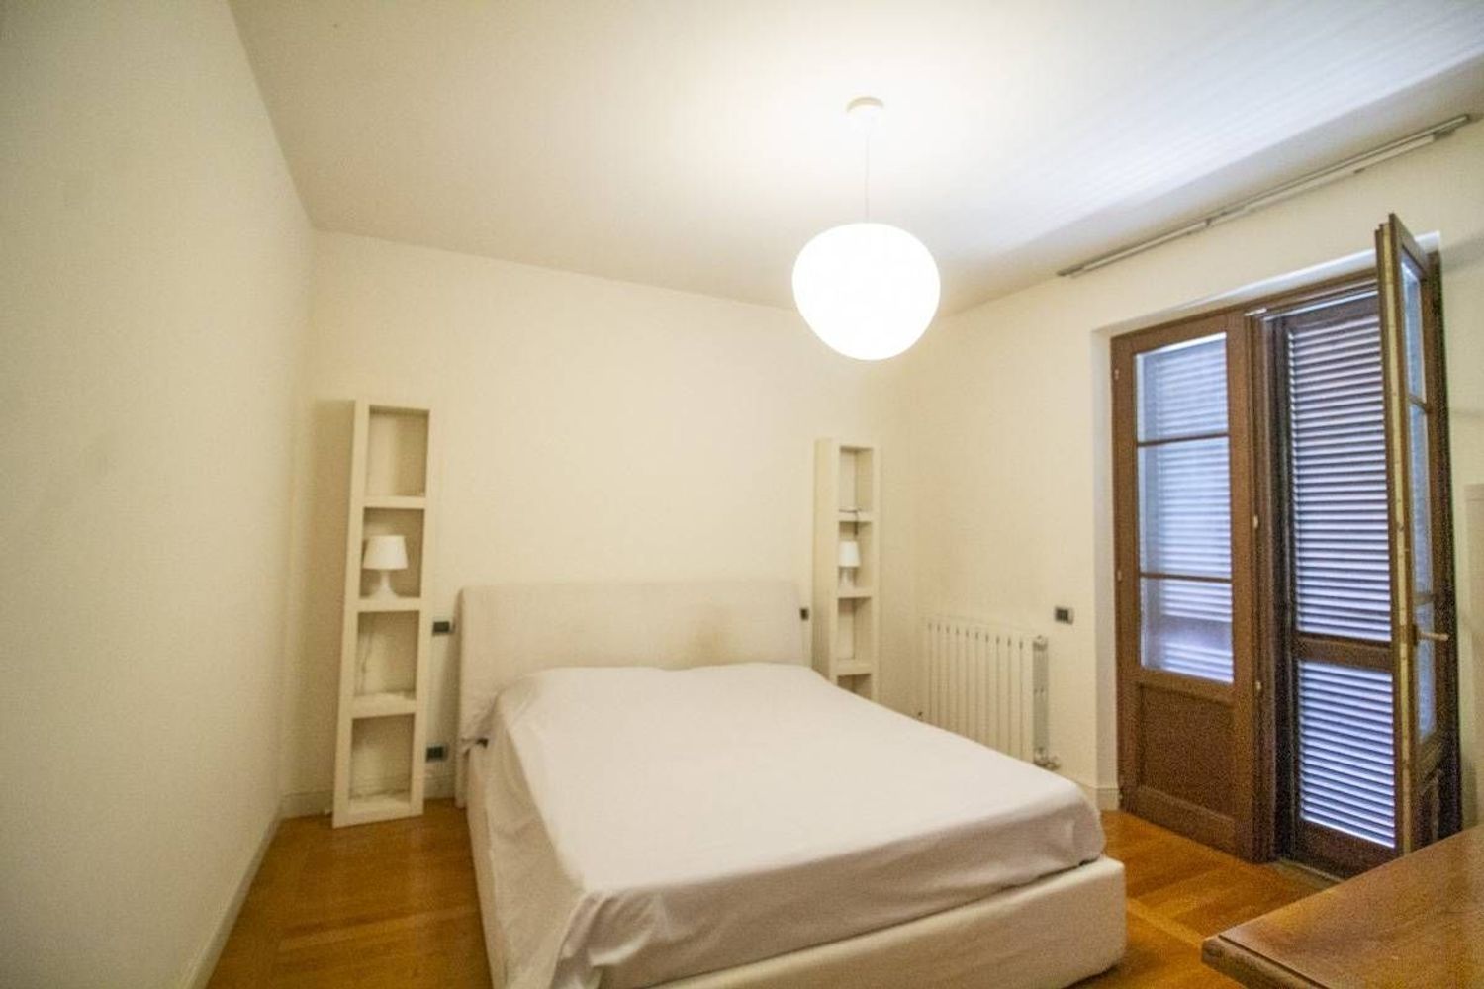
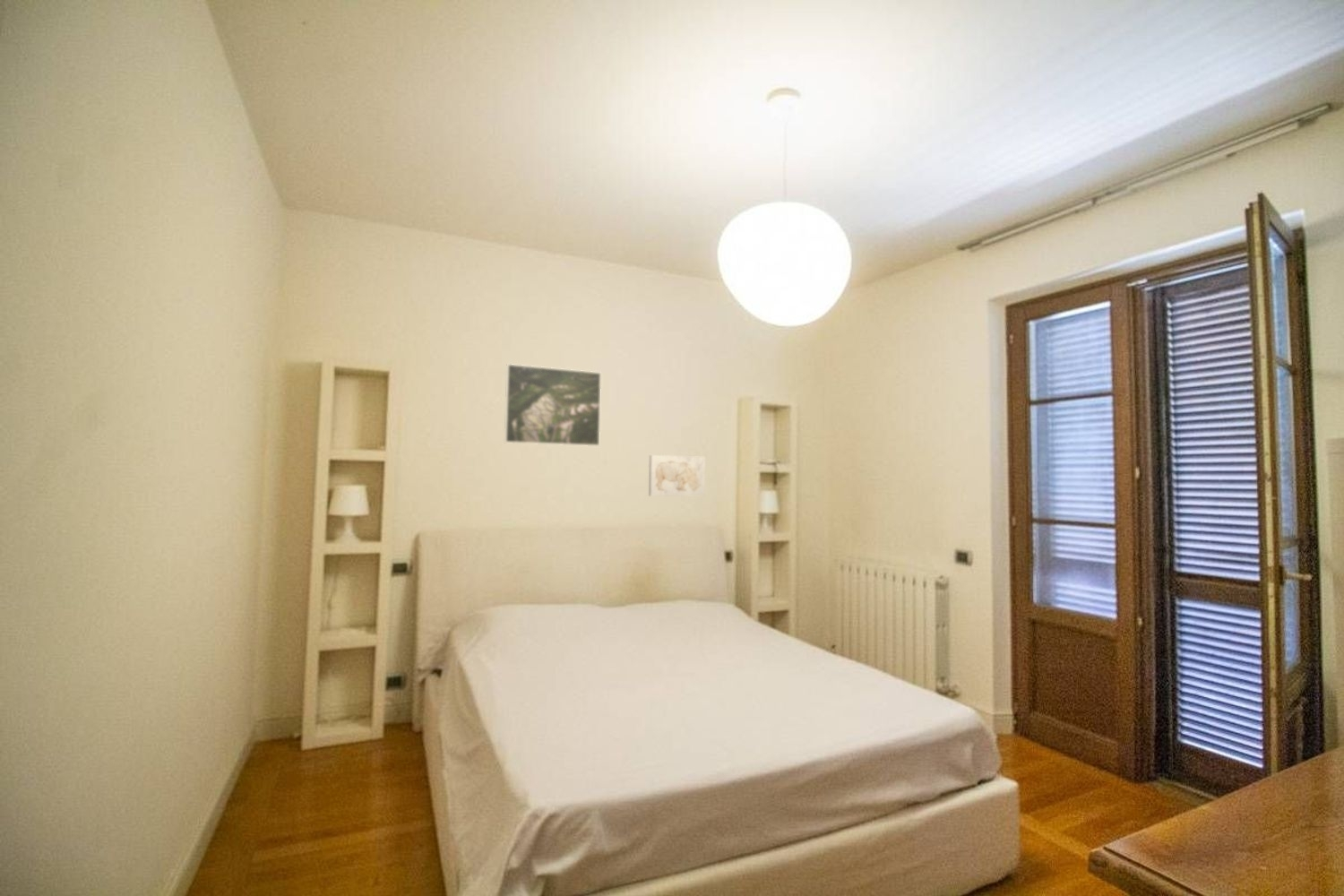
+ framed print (554, 406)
+ wall art (677, 476)
